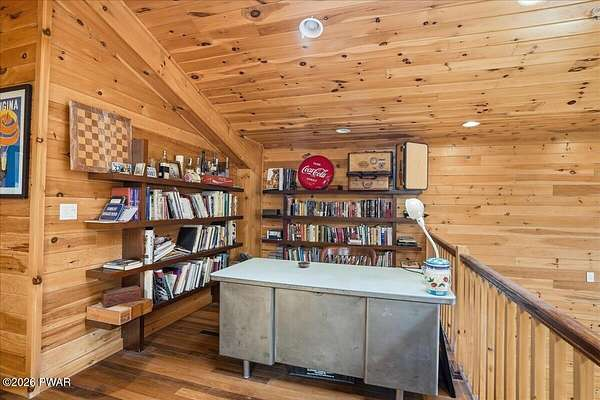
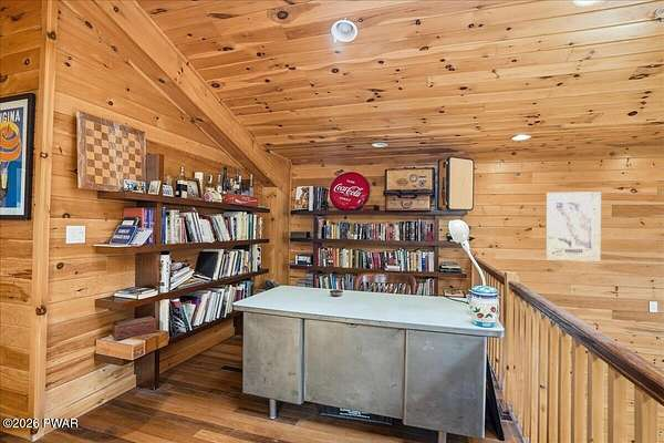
+ wall art (572, 226)
